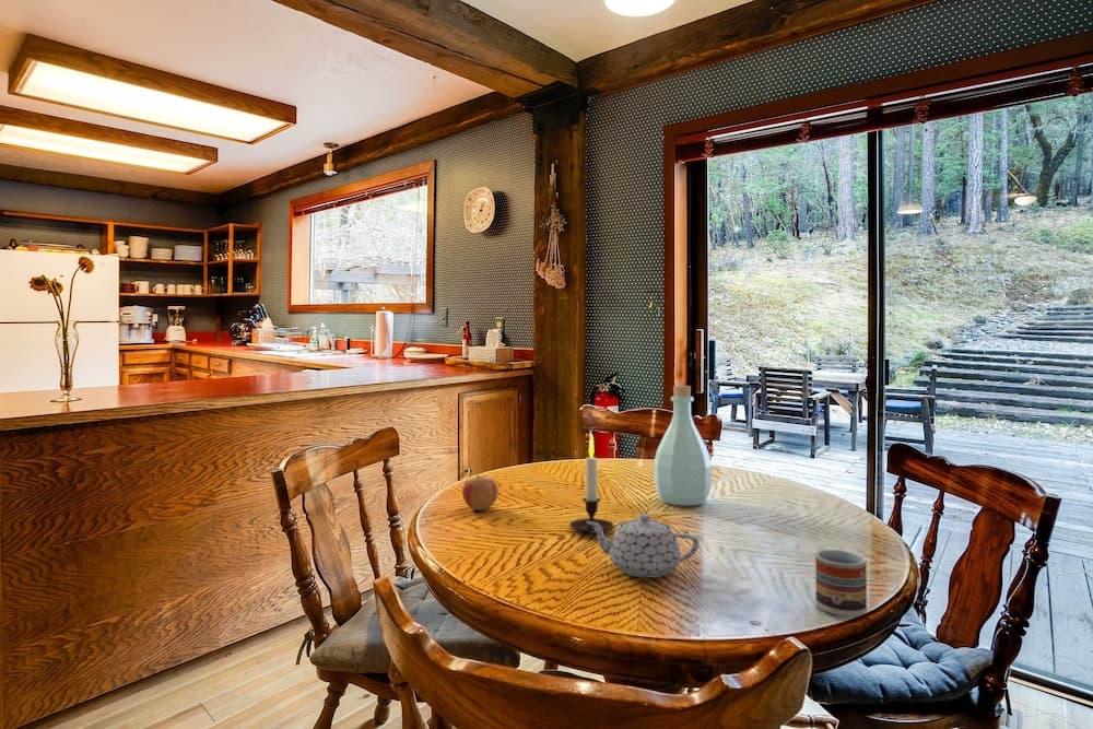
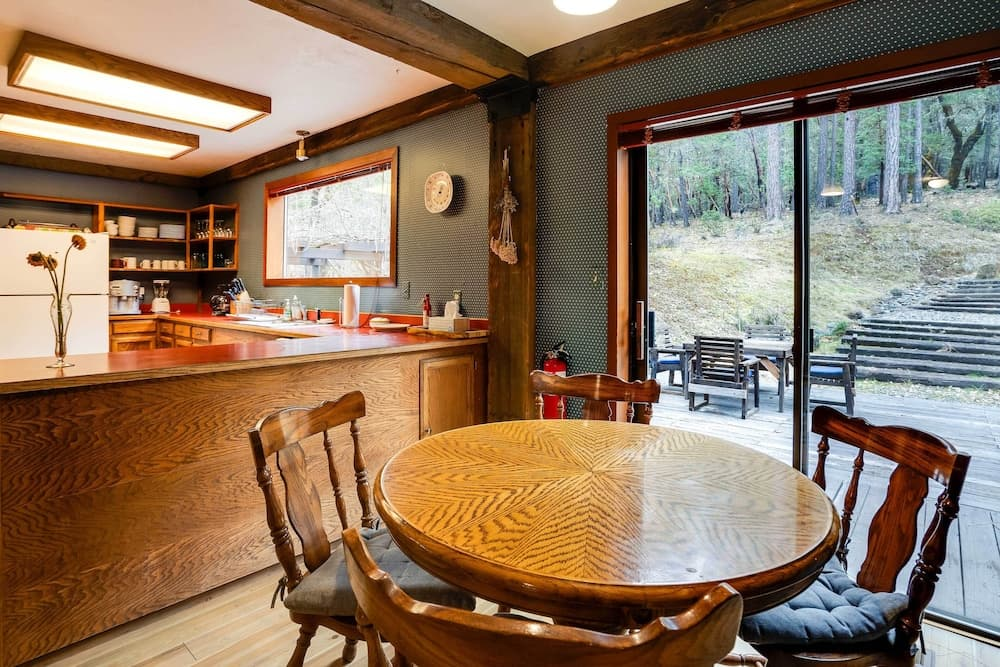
- cup (837, 578)
- fruit (480, 491)
- candle (591, 480)
- teapot (640, 541)
- bottle (682, 443)
